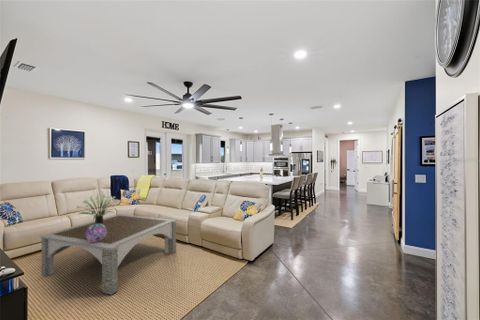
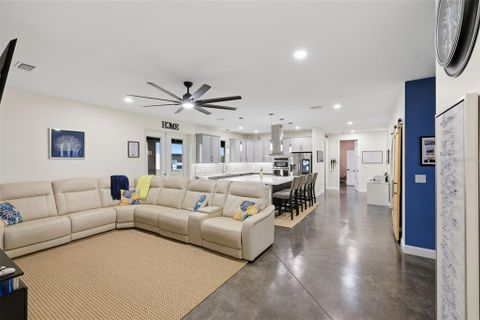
- coffee table (116, 244)
- potted plant (98, 212)
- decorative sphere (96, 232)
